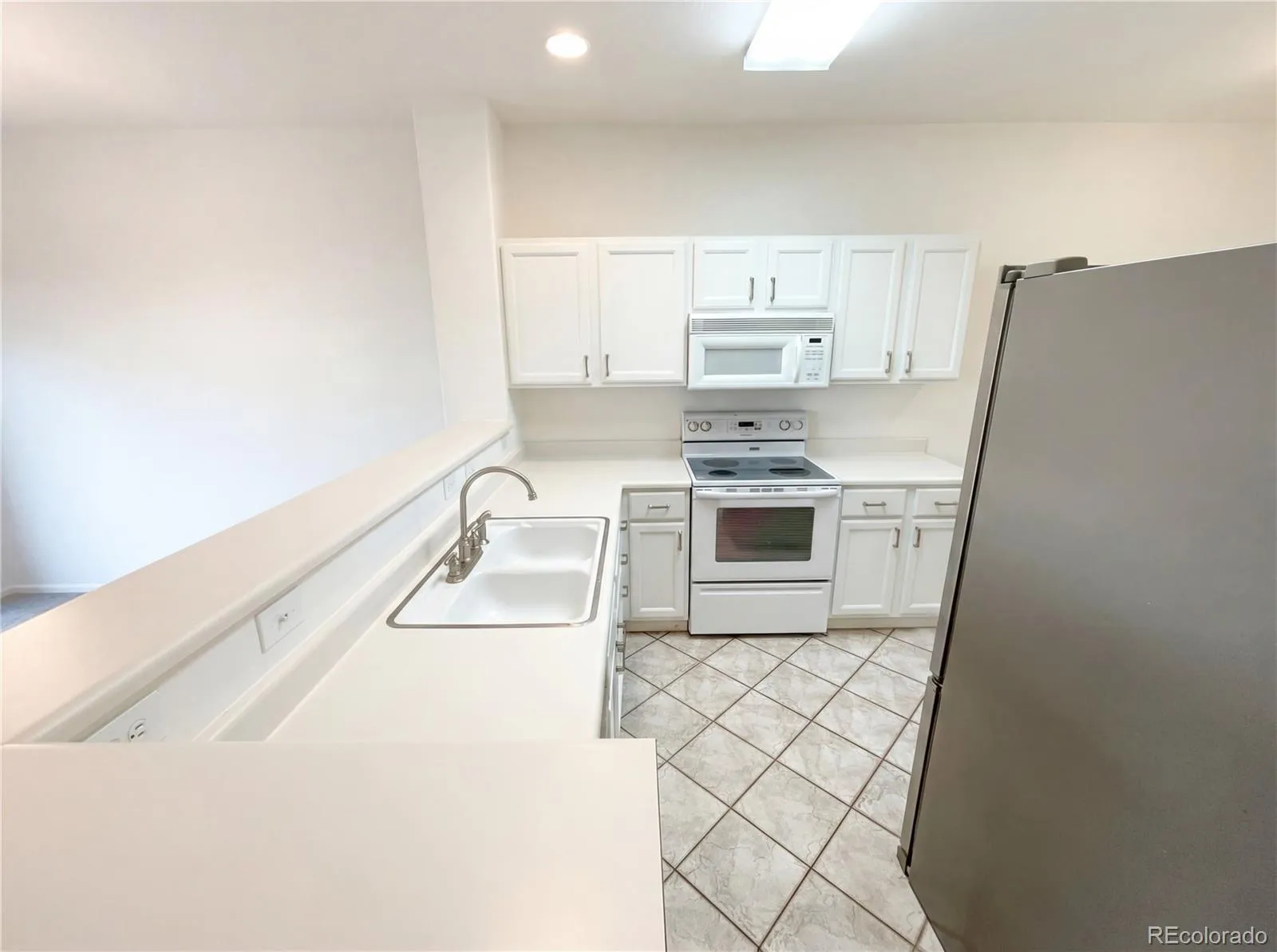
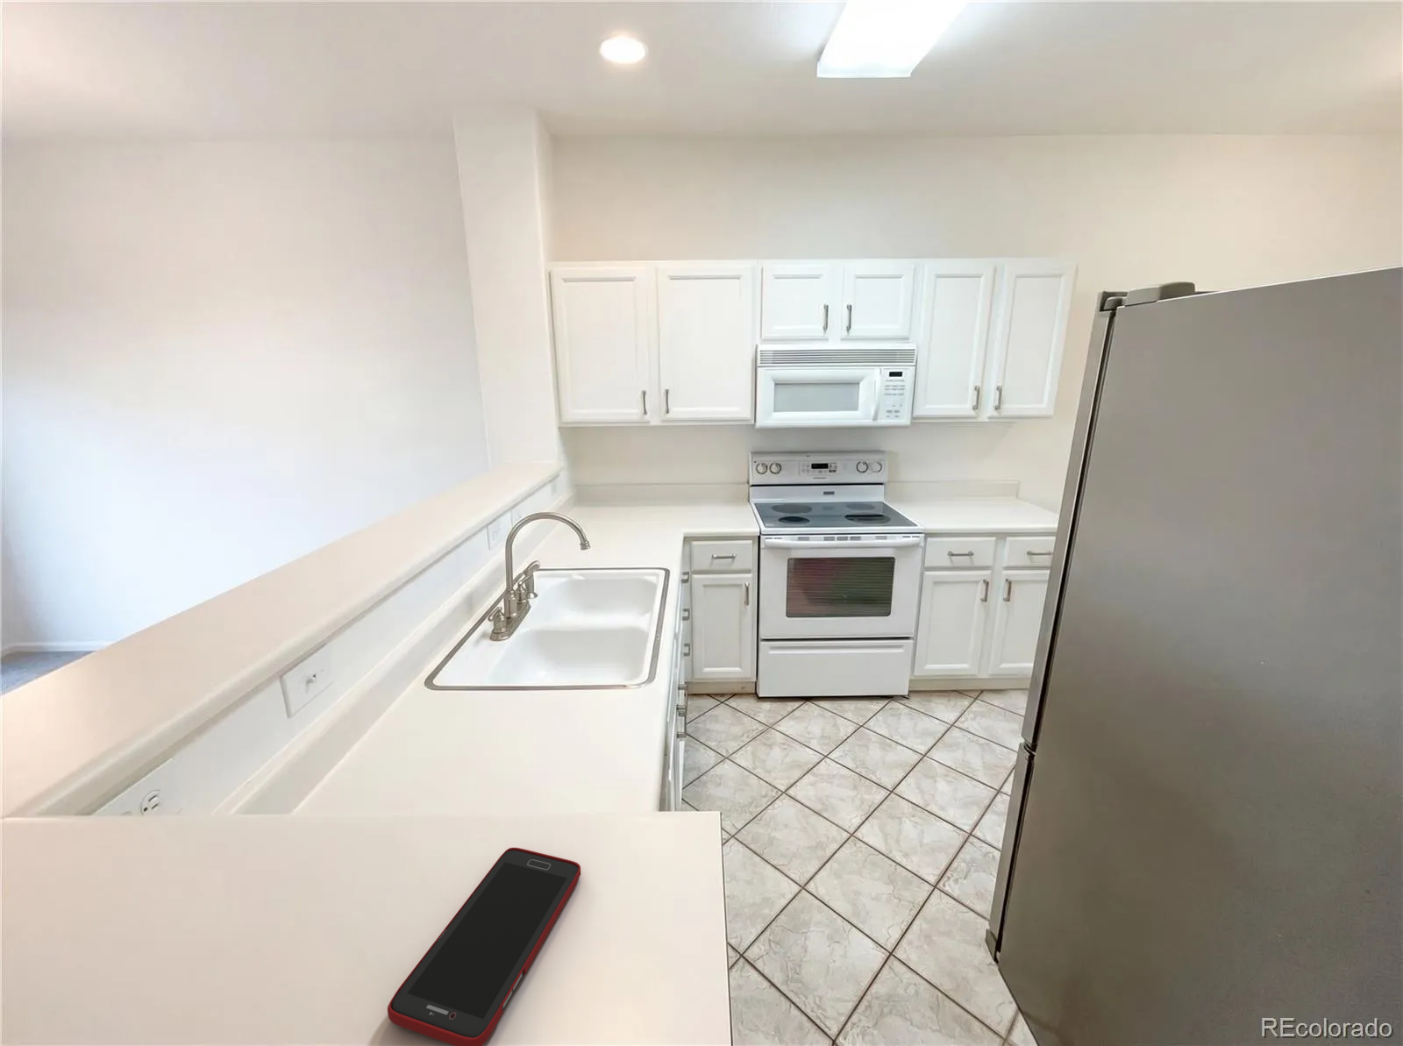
+ cell phone (497, 931)
